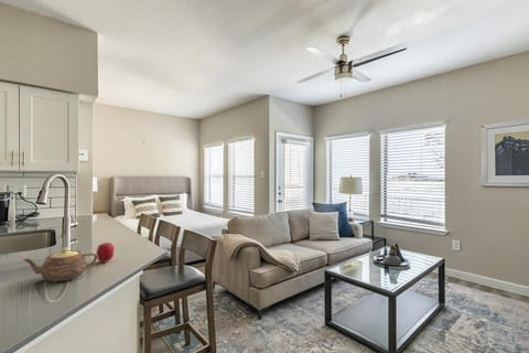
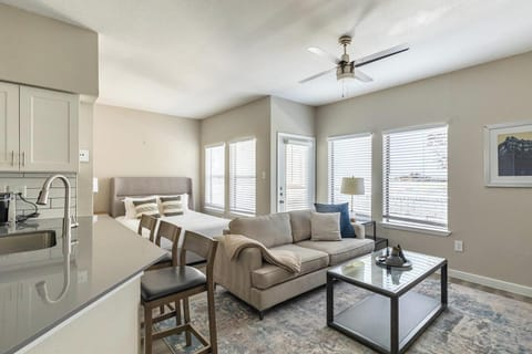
- fruit (105, 252)
- teapot (62, 263)
